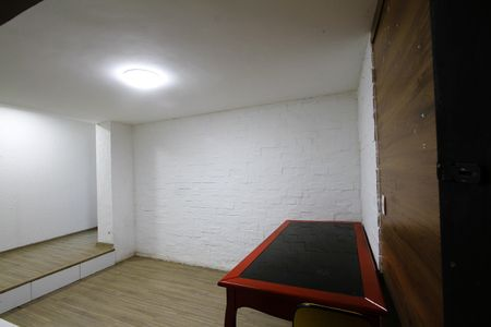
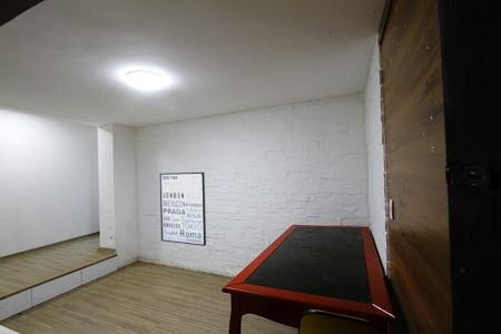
+ wall art (181, 207)
